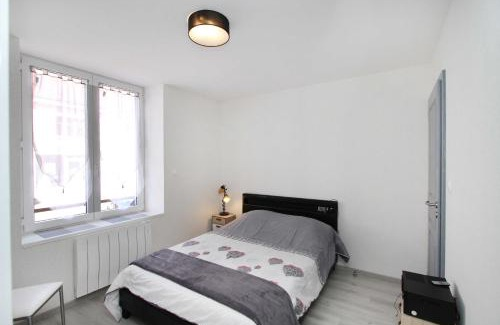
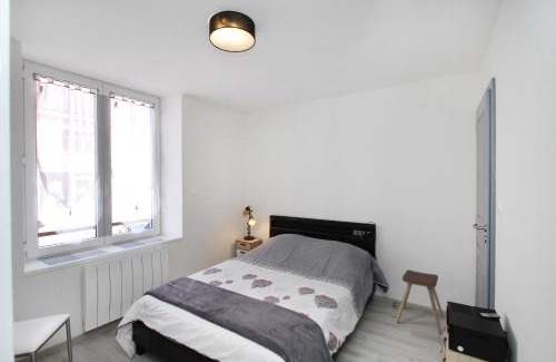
+ music stool (429, 297)
